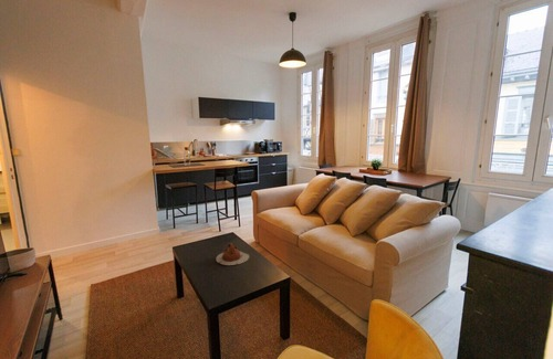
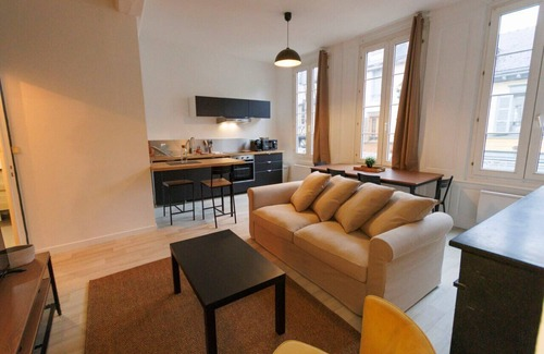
- teapot (232, 250)
